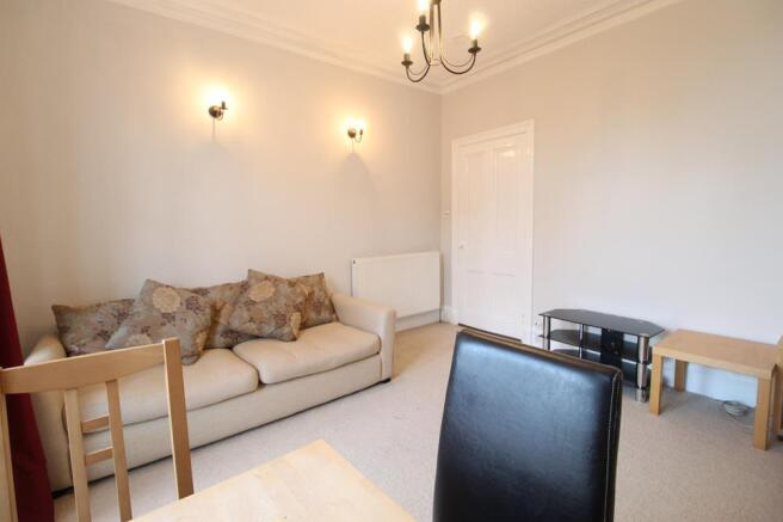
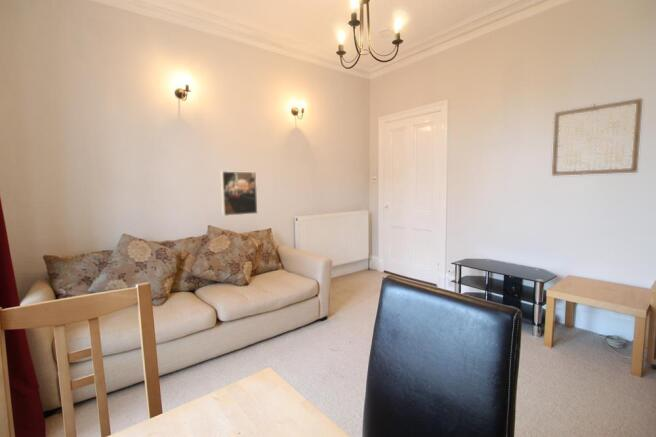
+ wall art (593, 138)
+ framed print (239, 193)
